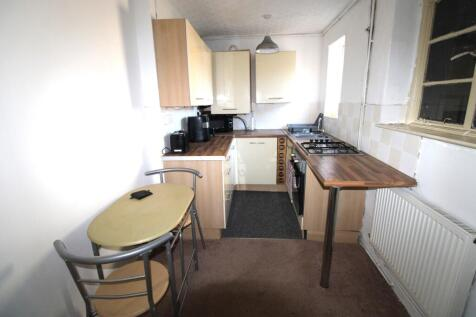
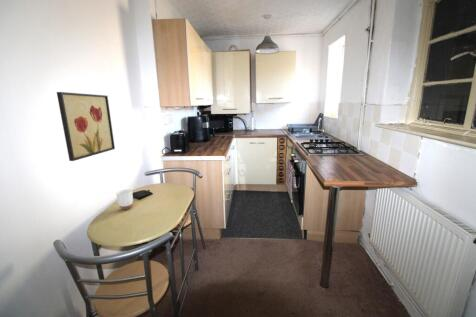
+ wall art (89, 125)
+ mug (126, 198)
